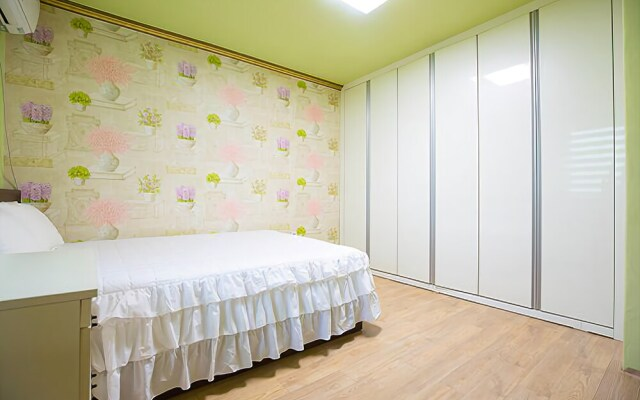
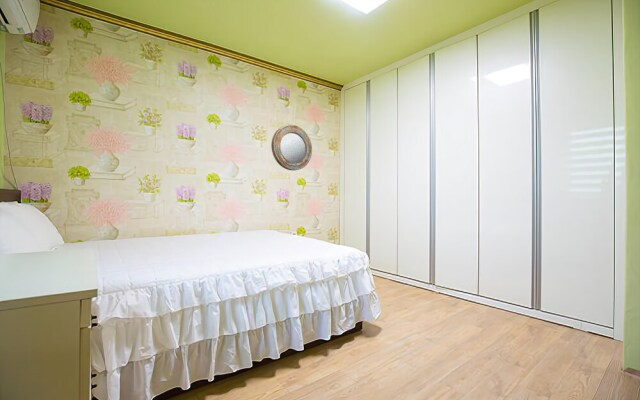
+ home mirror (292, 147)
